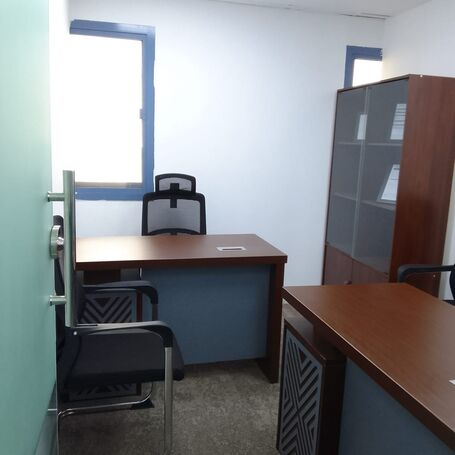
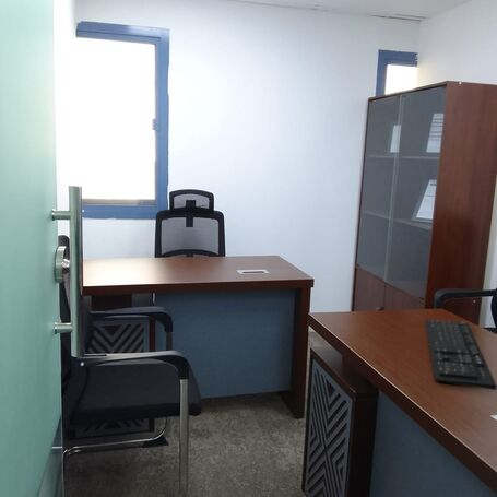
+ keyboard (453, 346)
